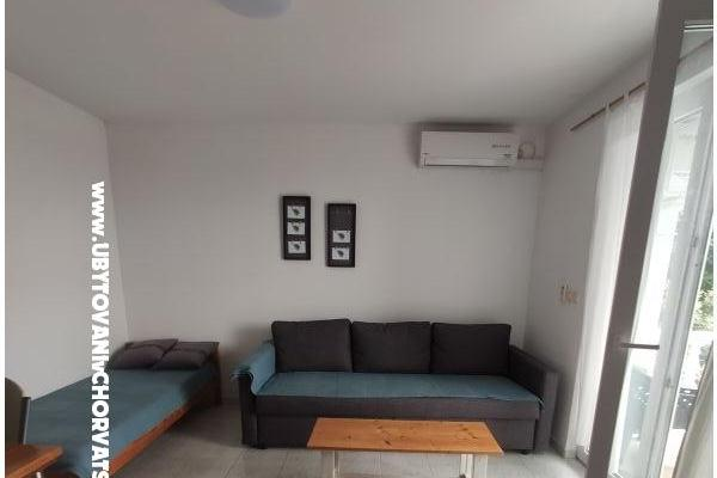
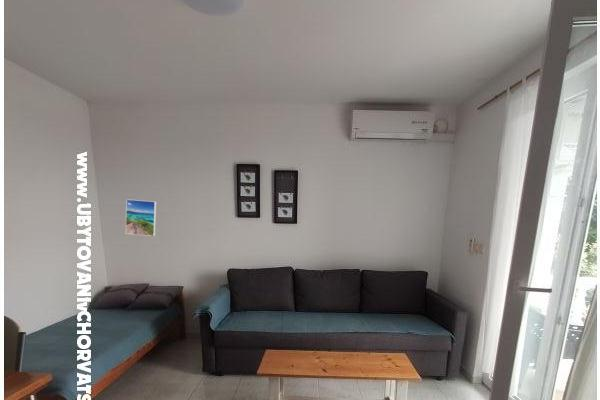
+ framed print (140, 217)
